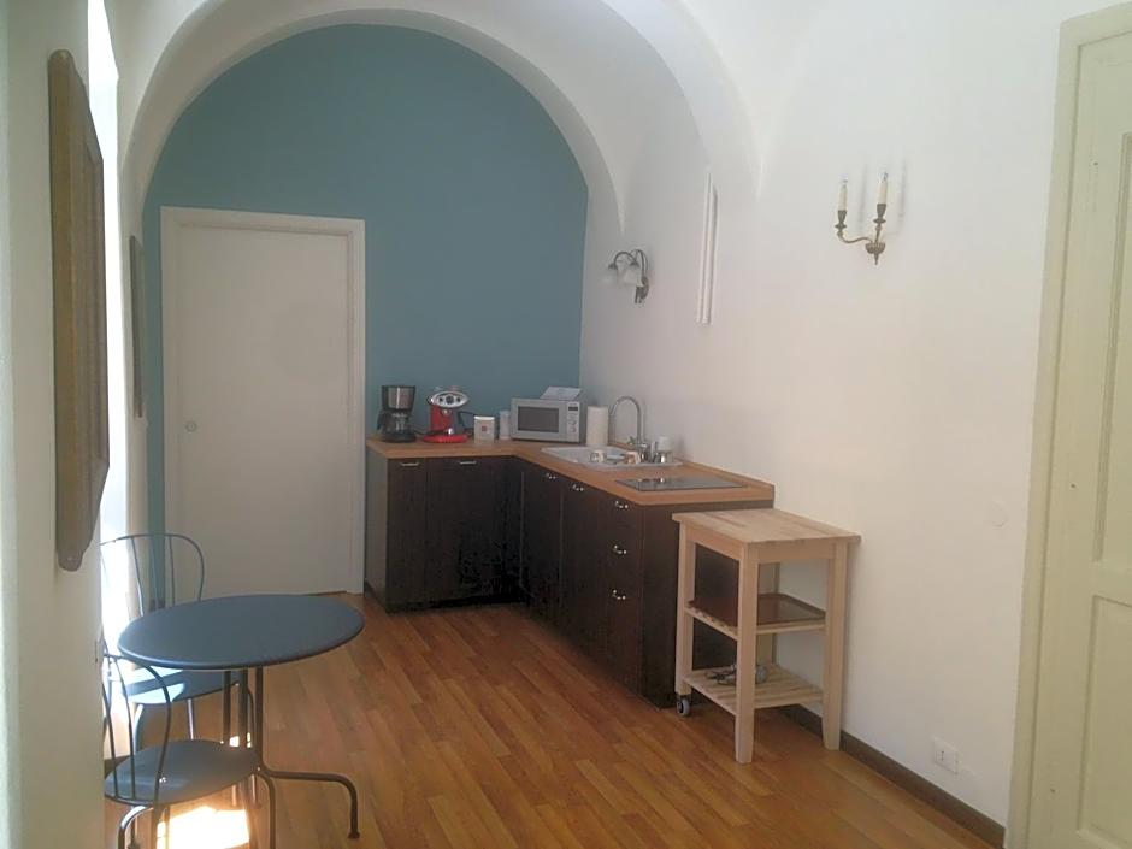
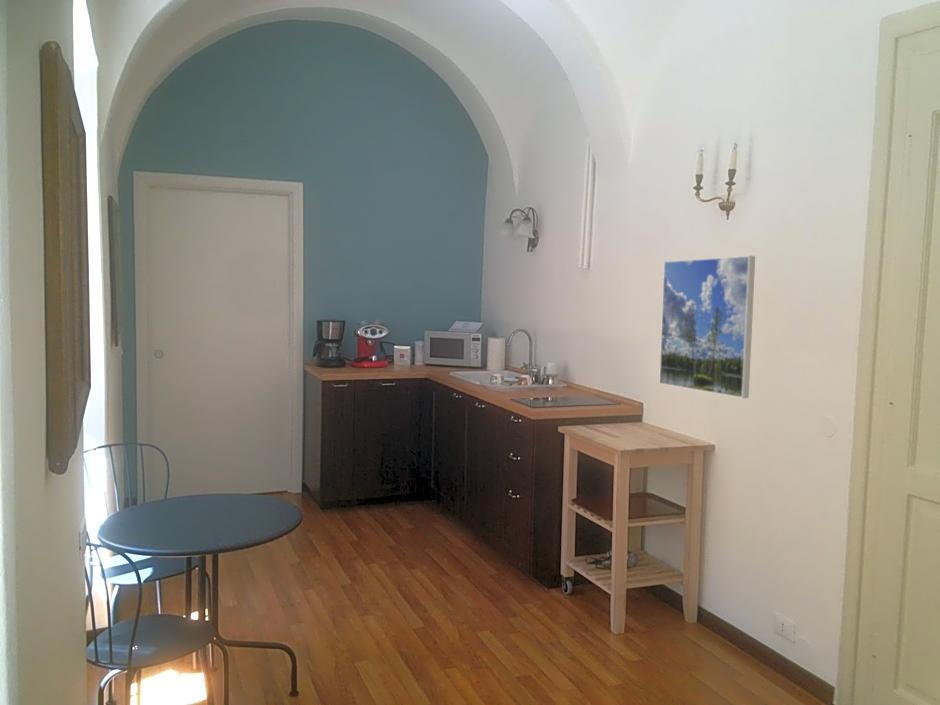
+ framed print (703, 325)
